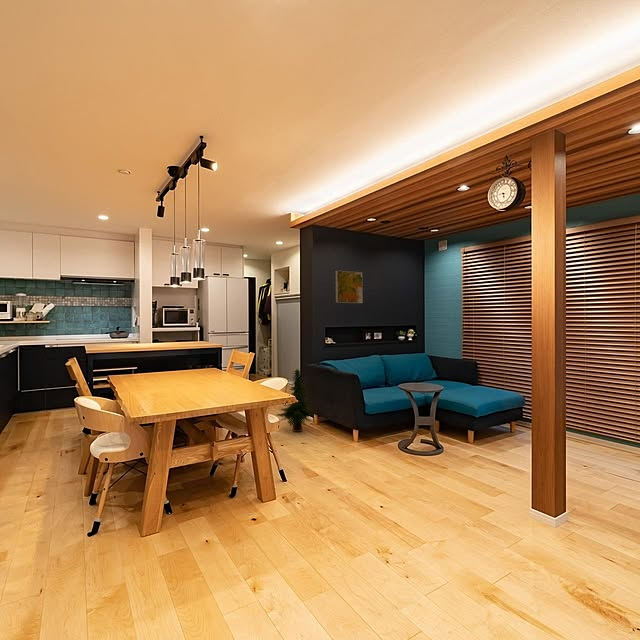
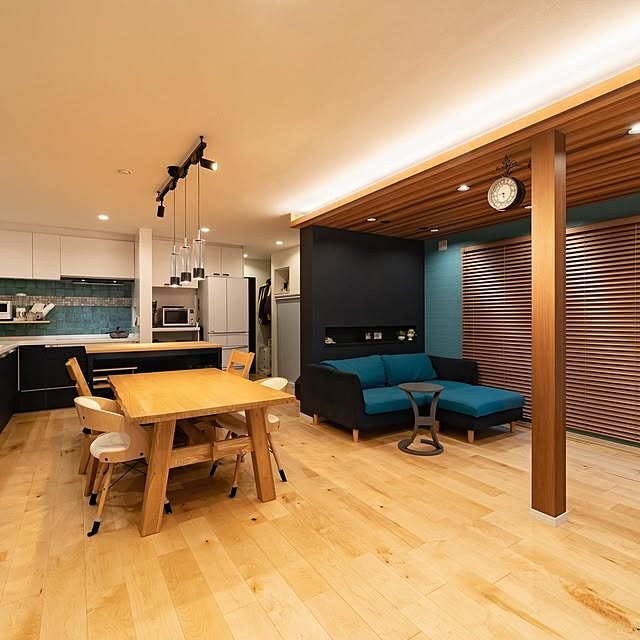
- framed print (349, 287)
- tree (297, 399)
